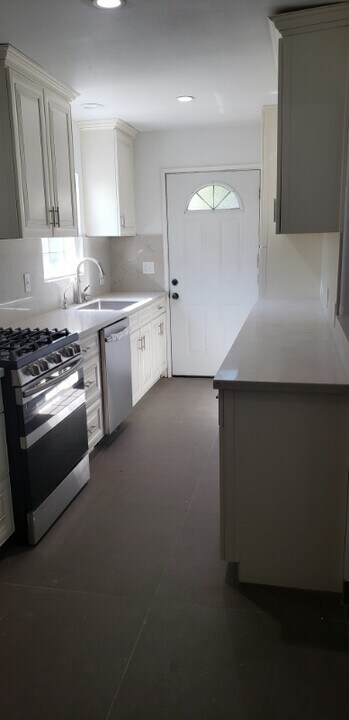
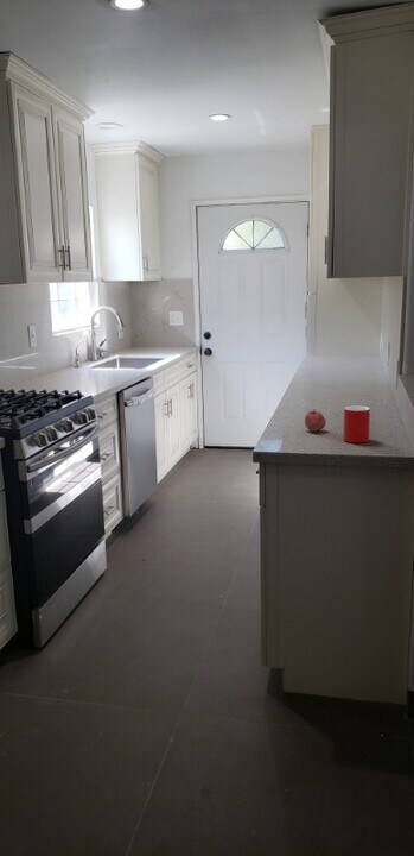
+ cup (354, 422)
+ apple (314, 420)
